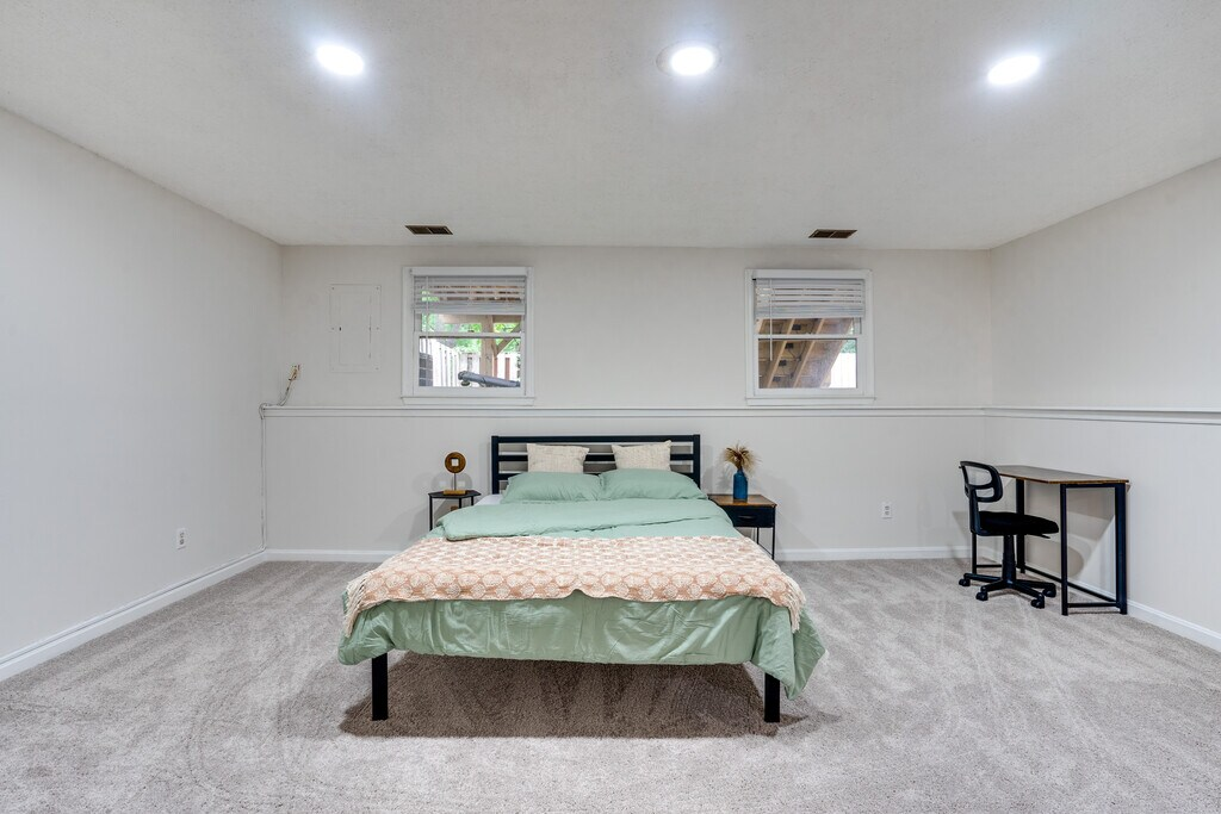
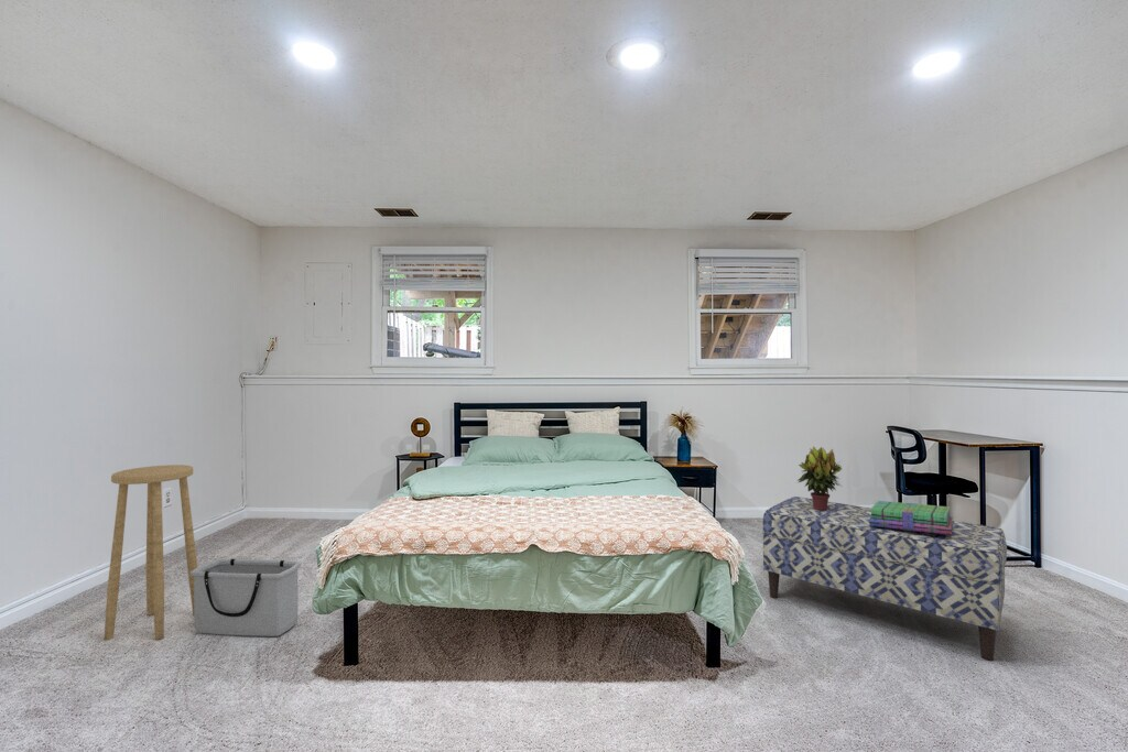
+ stack of books (911, 517)
+ stool (154, 547)
+ potted plant (818, 477)
+ bench (876, 565)
+ storage bin (247, 597)
